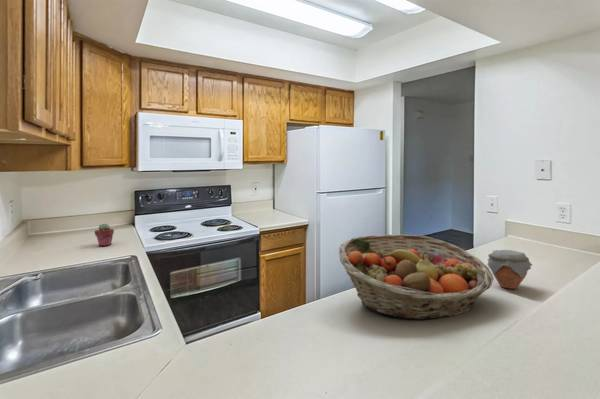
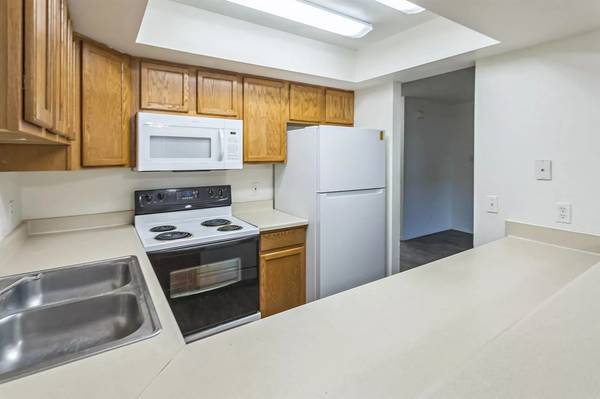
- fruit basket (411, 271)
- potted succulent (104, 234)
- jar (508, 269)
